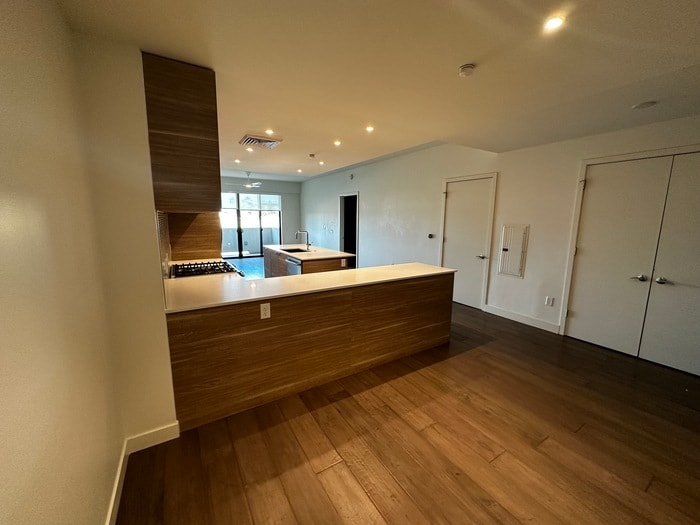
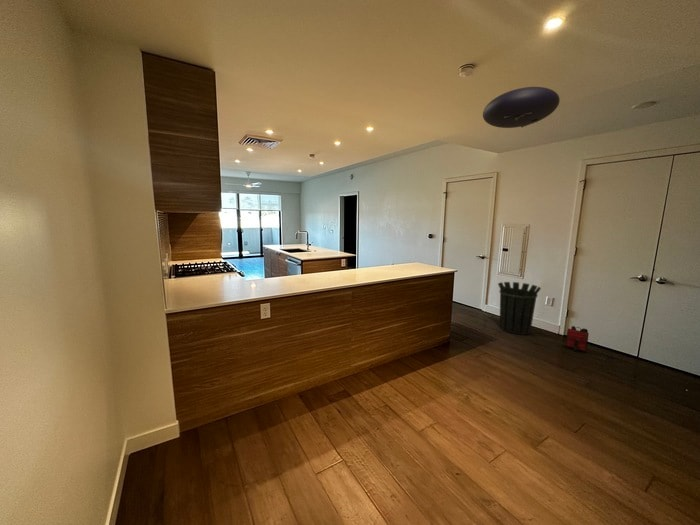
+ backpack (578, 337)
+ waste bin (516, 307)
+ ceiling light (518, 109)
